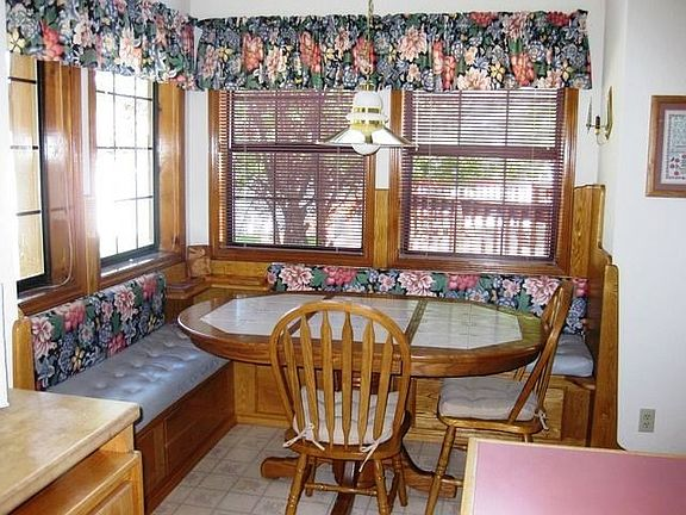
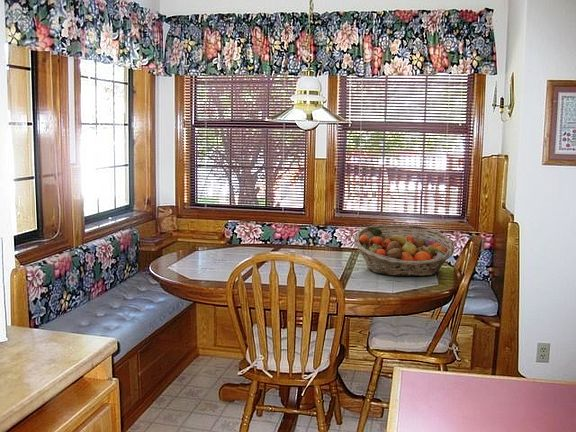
+ fruit basket (403, 249)
